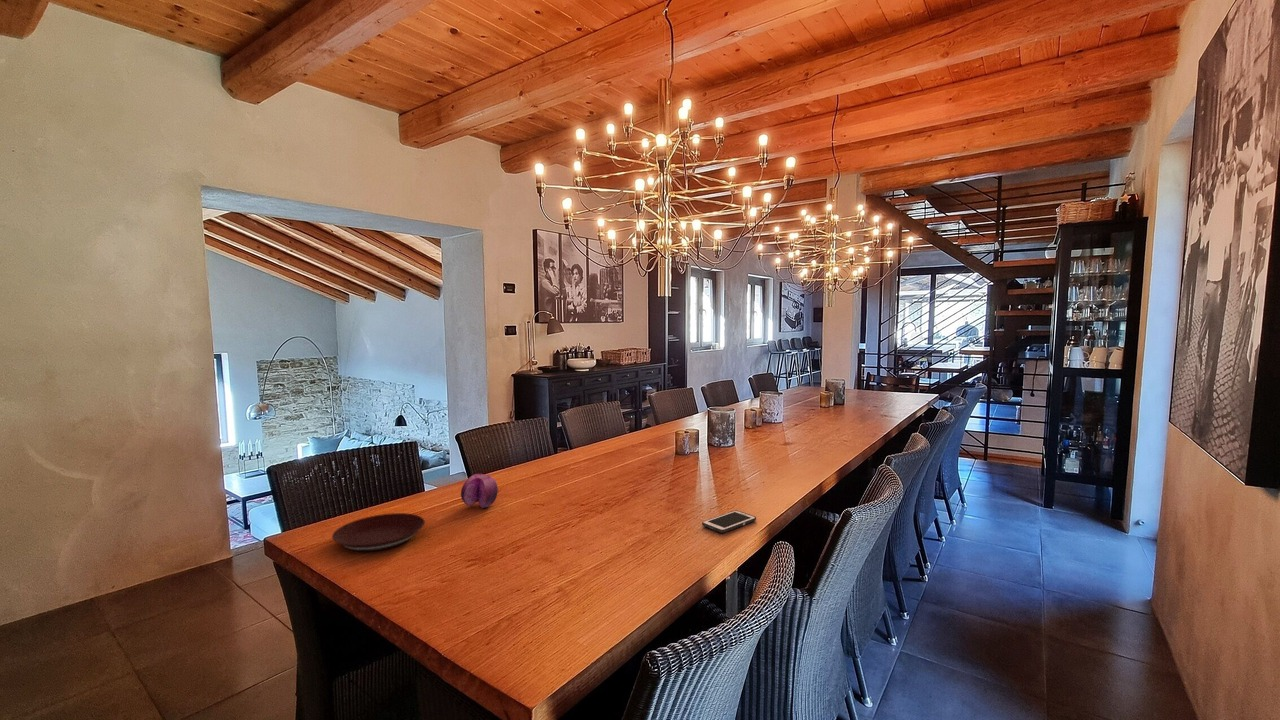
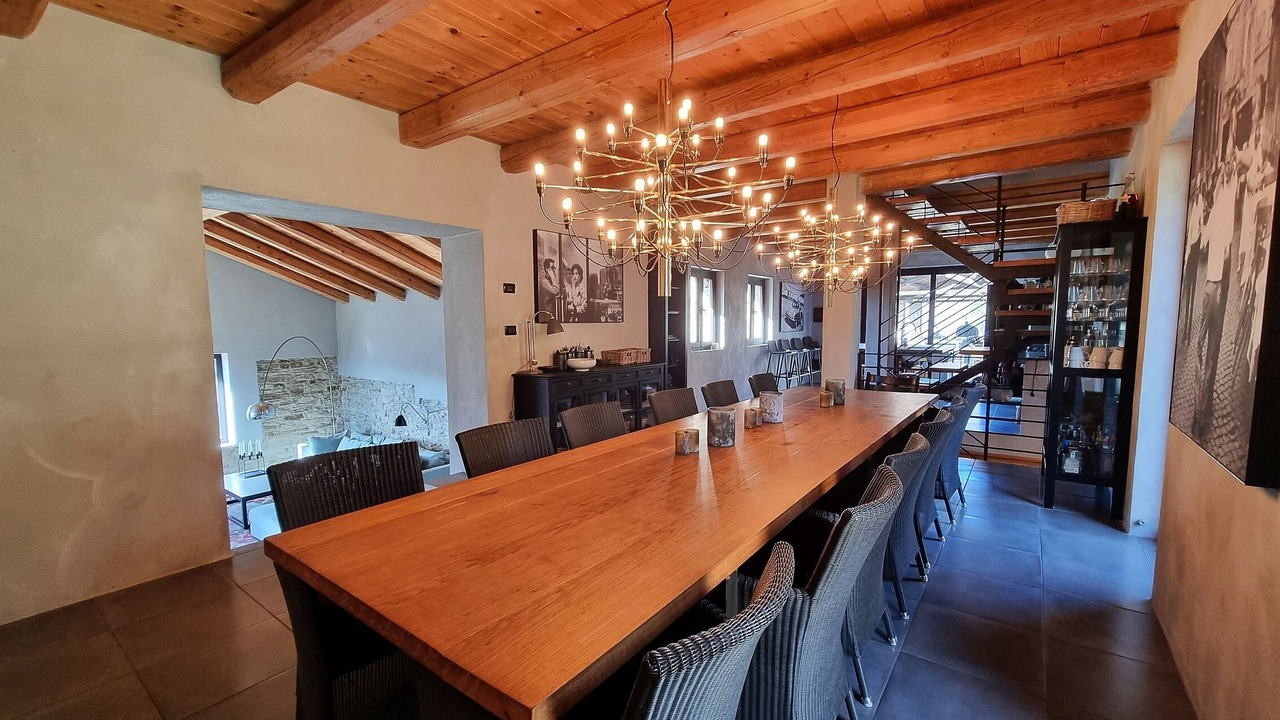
- cell phone (729, 521)
- plate (380, 533)
- fruit (480, 490)
